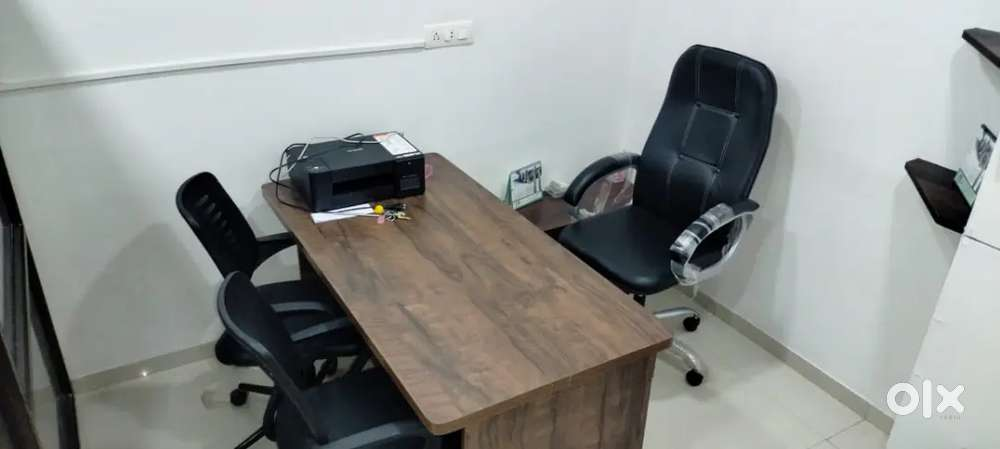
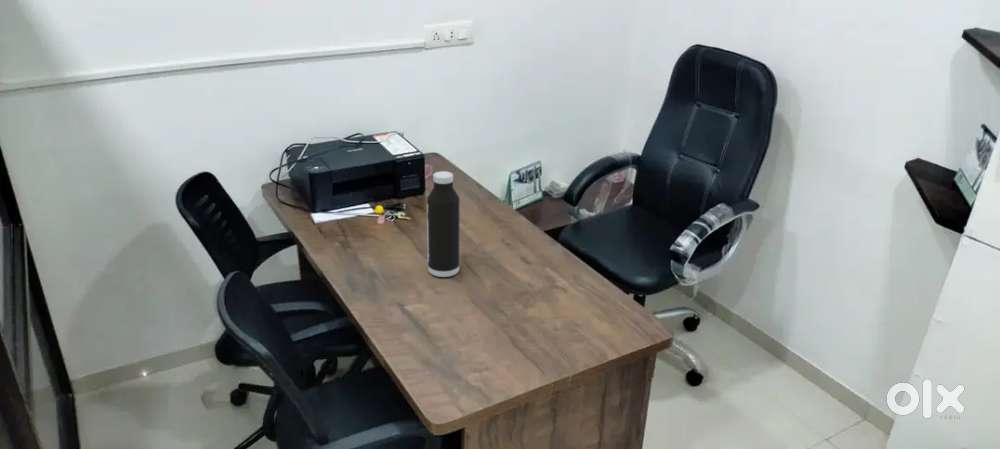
+ water bottle (443, 223)
